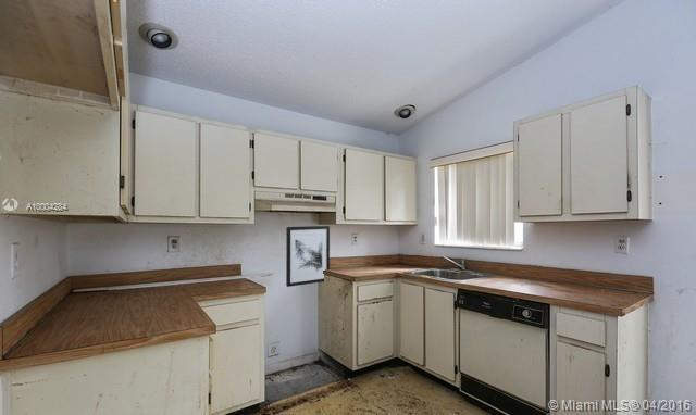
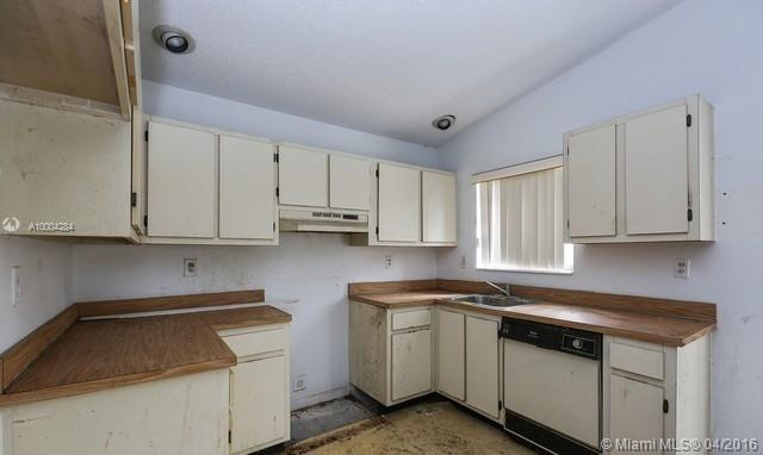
- wall art (308, 254)
